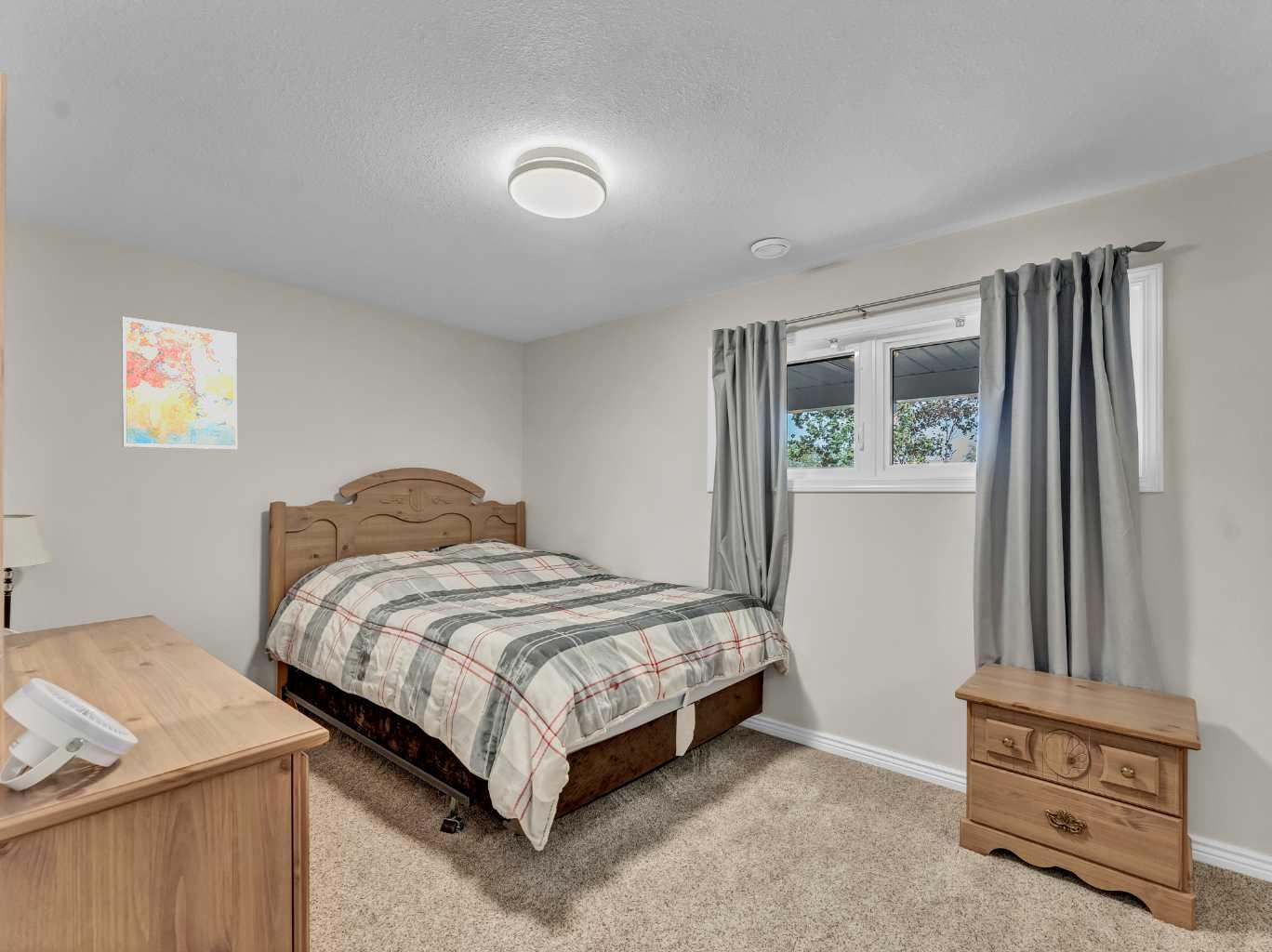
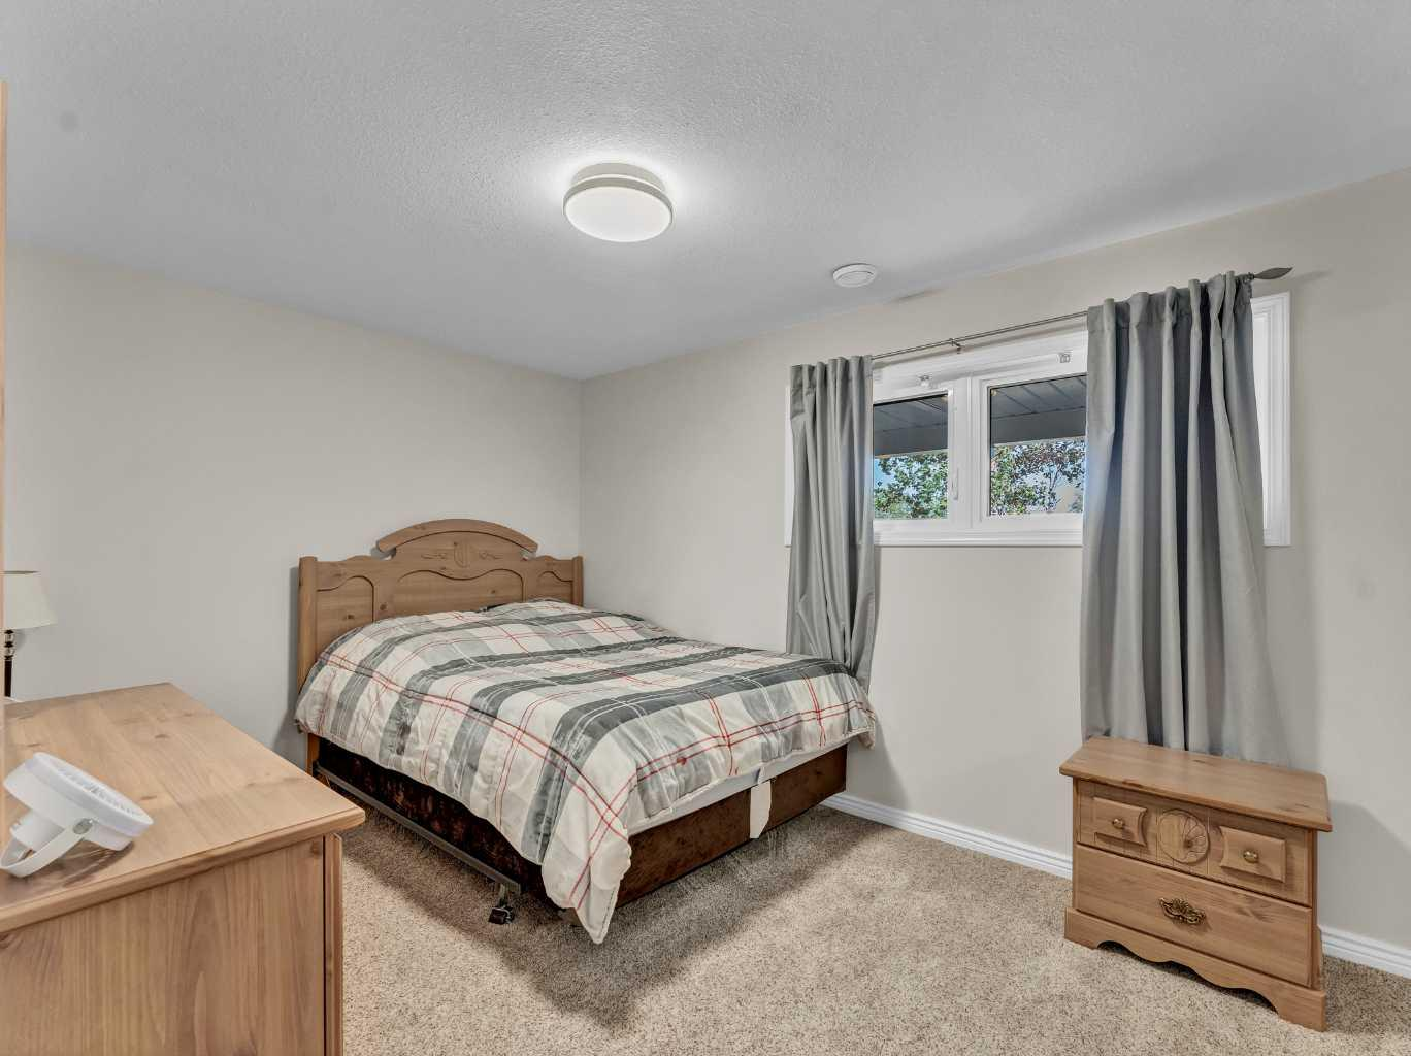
- wall art (182, 387)
